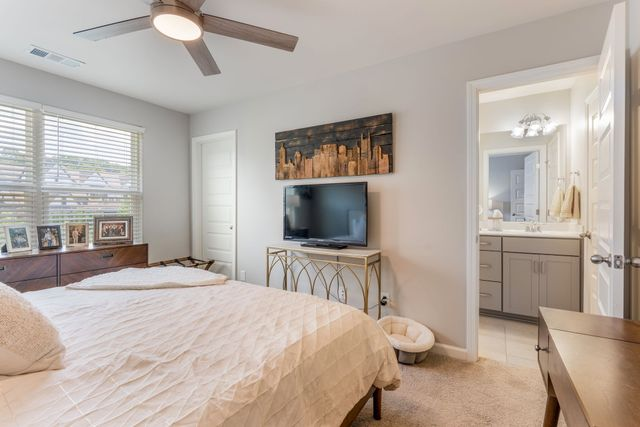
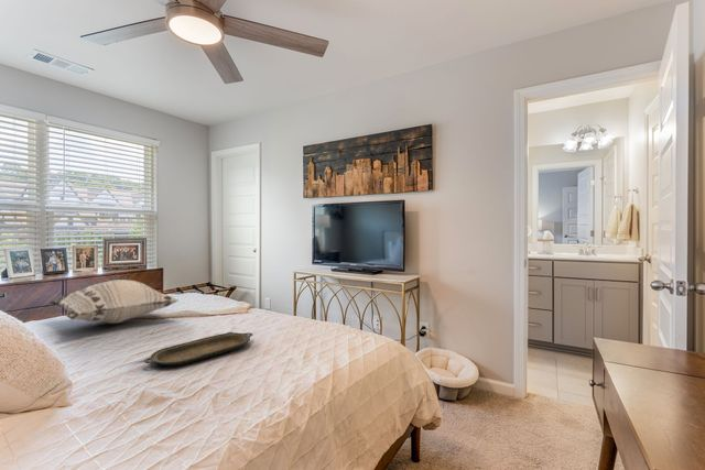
+ serving tray (204, 348)
+ decorative pillow (115, 300)
